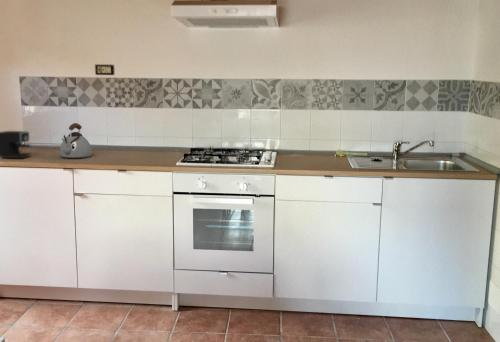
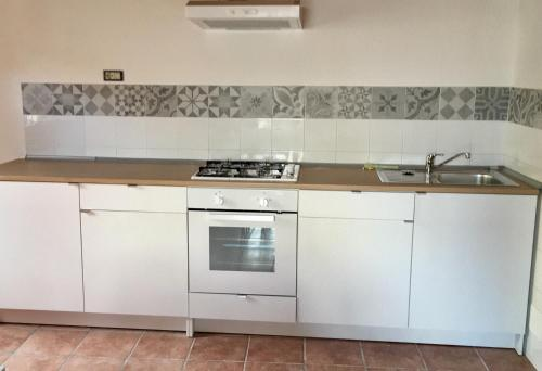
- kettle (72, 140)
- coffee maker (20, 142)
